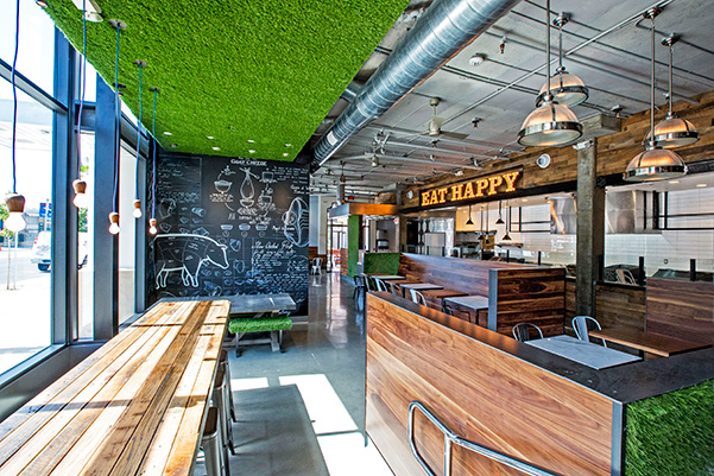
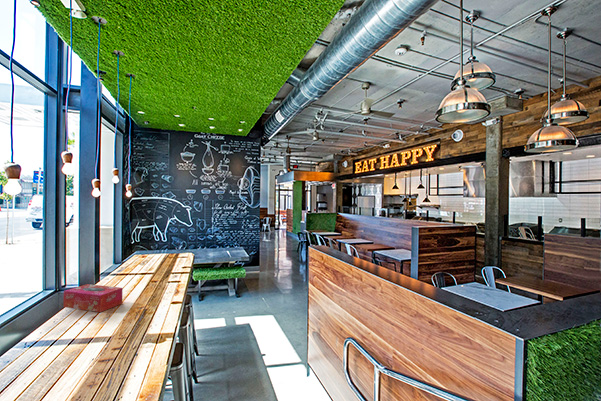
+ tissue box (93, 297)
